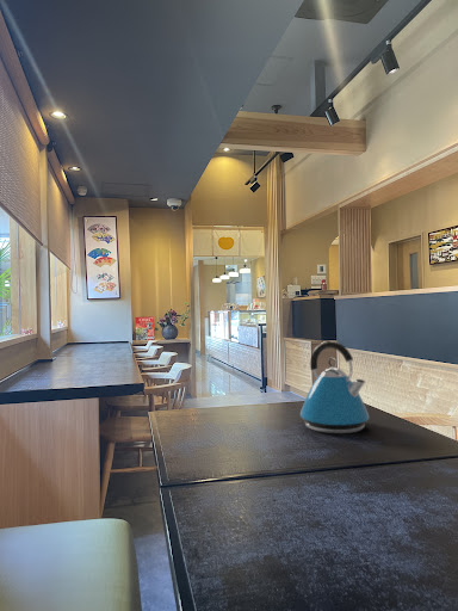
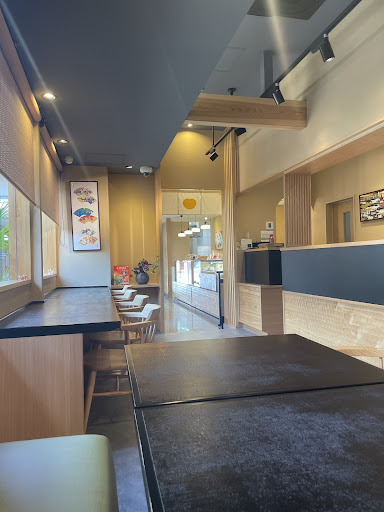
- kettle (330, 382)
